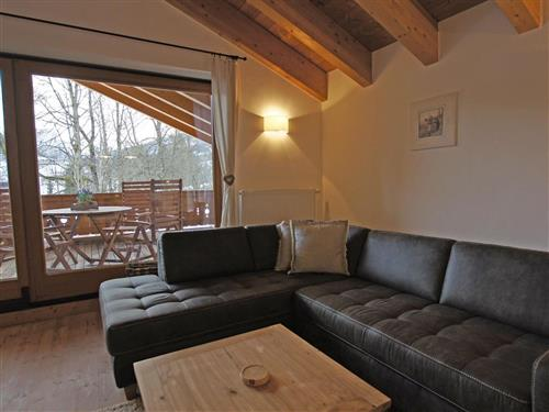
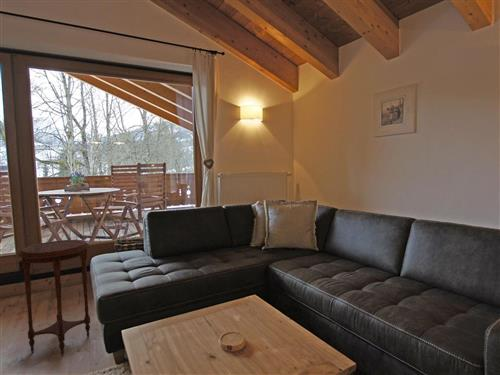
+ side table (58, 295)
